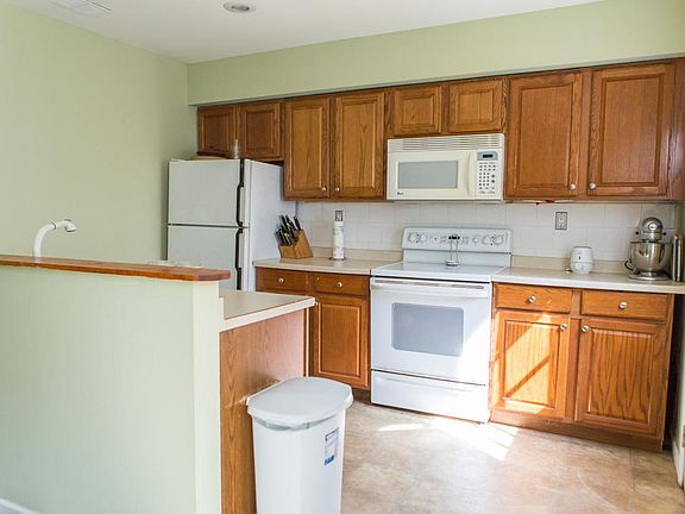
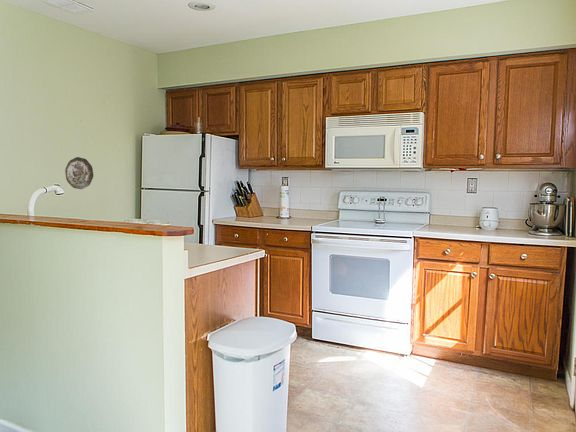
+ decorative plate (78, 173)
